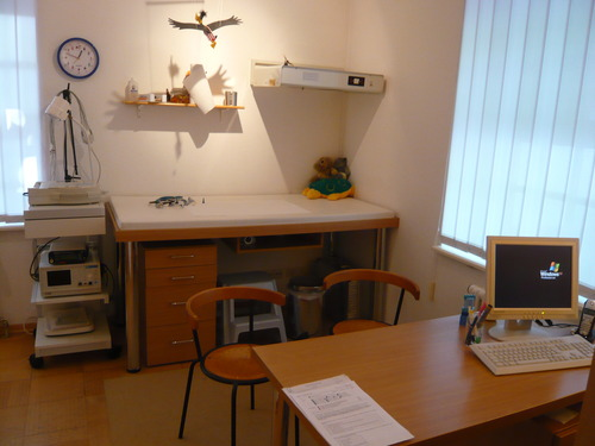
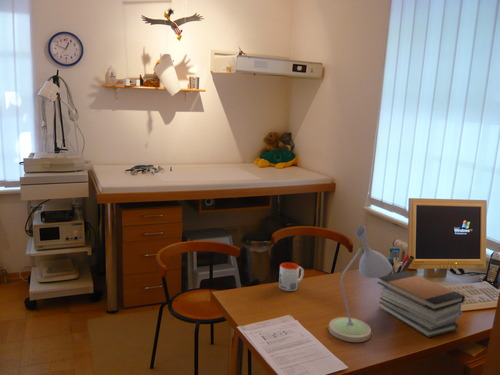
+ mug (292, 275)
+ book stack (418, 302)
+ desk lamp (364, 276)
